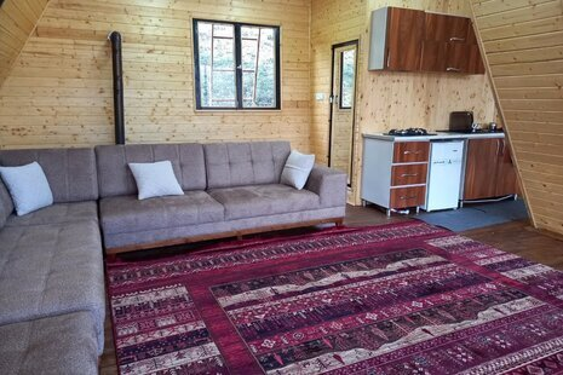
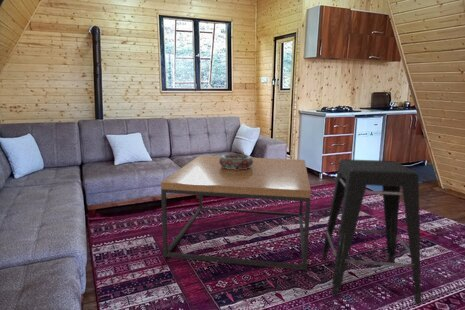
+ decorative bowl (236, 161)
+ coffee table (242, 197)
+ stool (370, 230)
